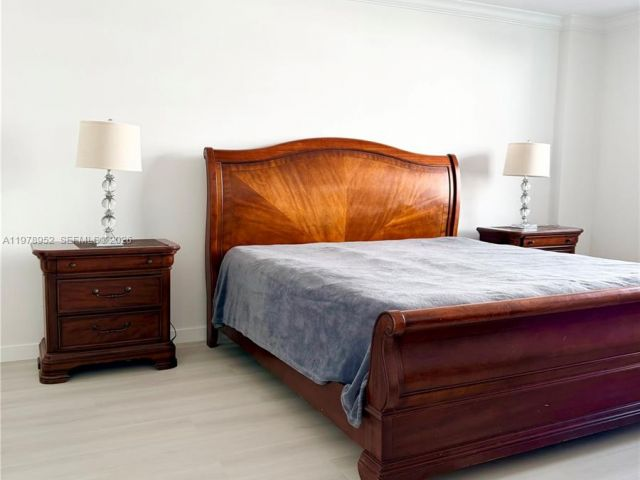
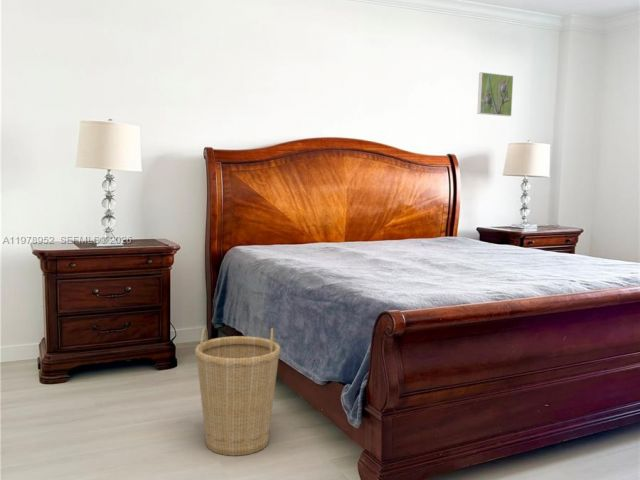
+ basket (237, 385)
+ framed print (495, 94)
